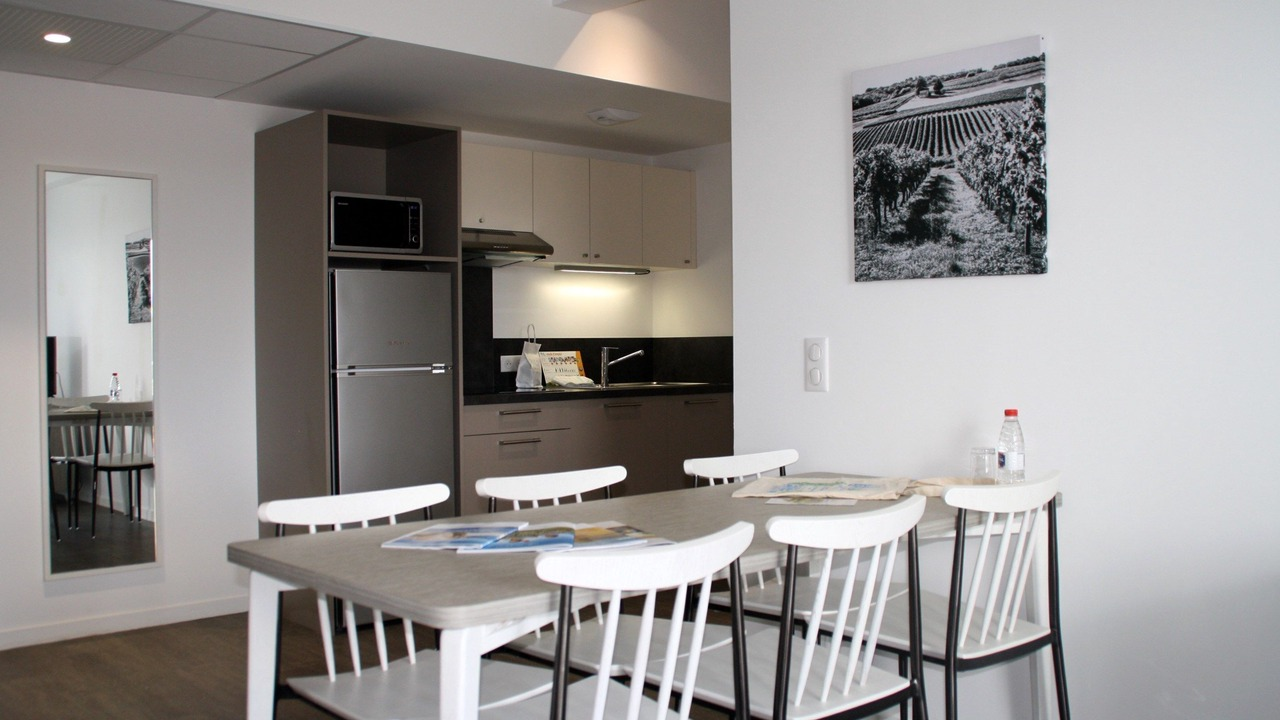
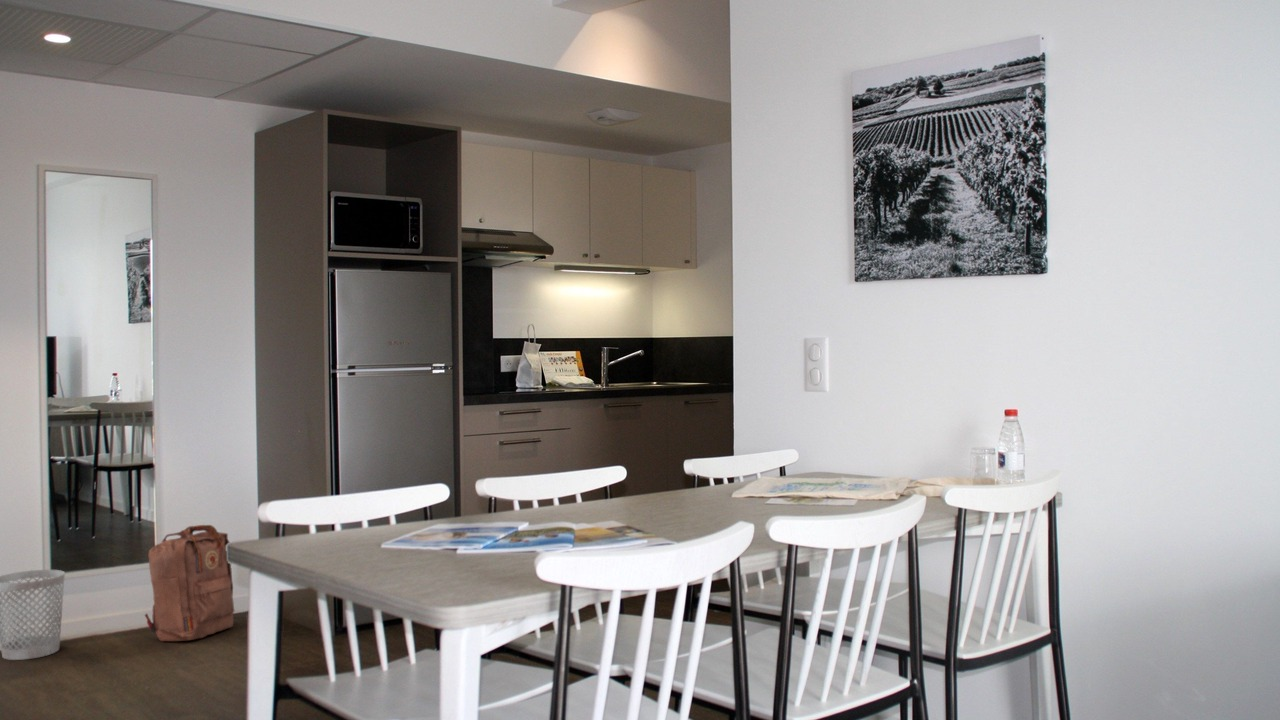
+ backpack (189, 579)
+ wastebasket (30, 614)
